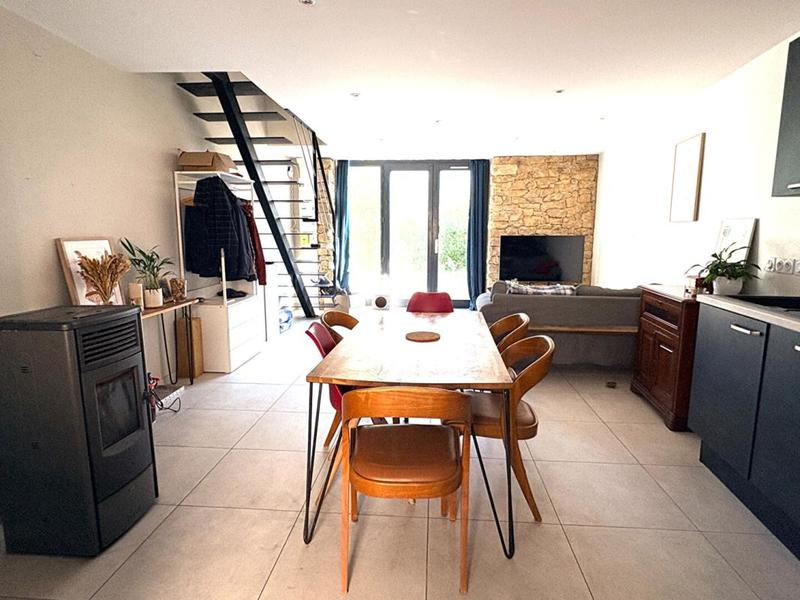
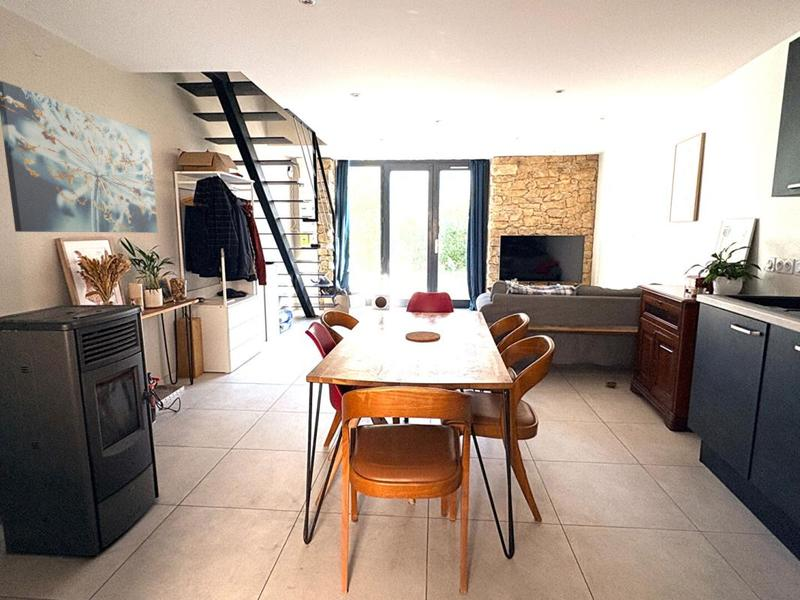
+ wall art (94, 173)
